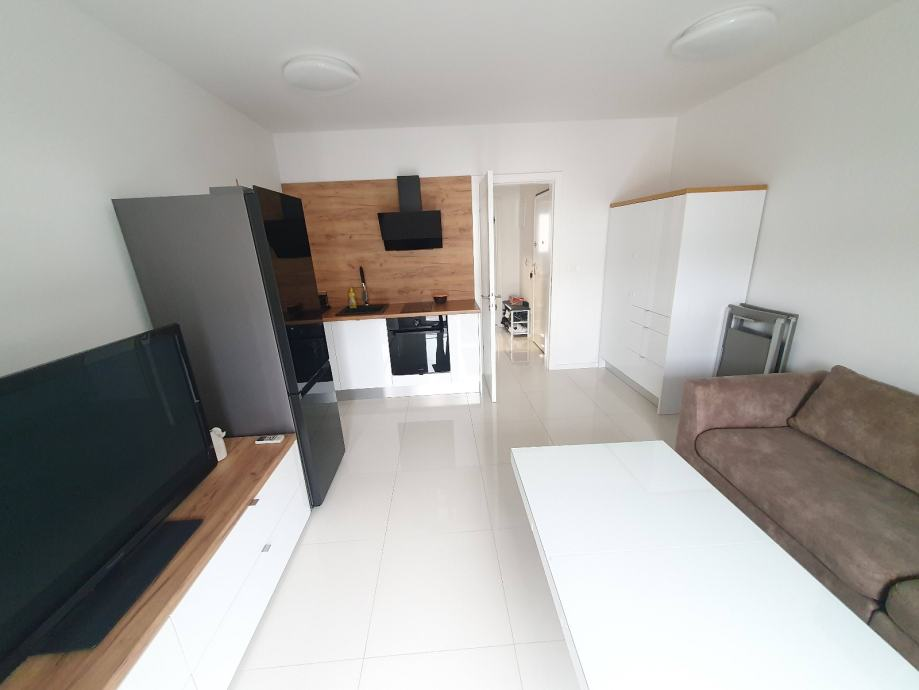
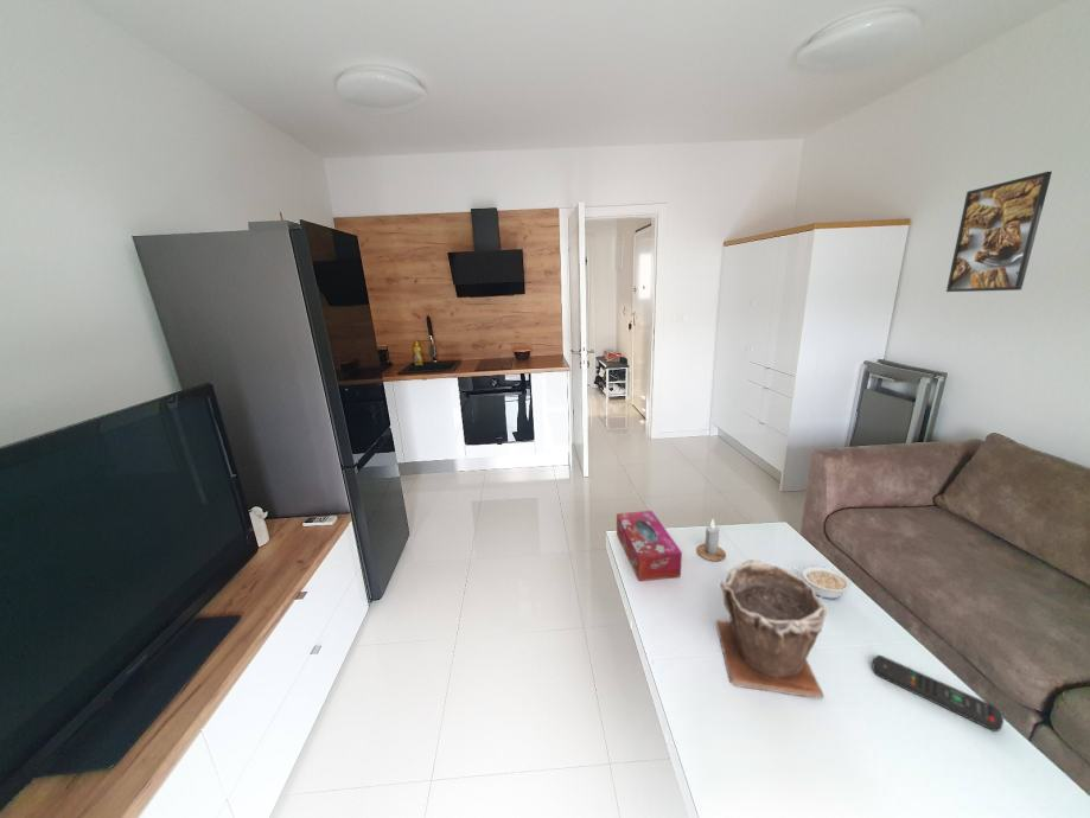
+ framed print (993, 238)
+ candle (712, 535)
+ remote control (932, 689)
+ plant pot (766, 622)
+ legume (823, 582)
+ tissue box (645, 542)
